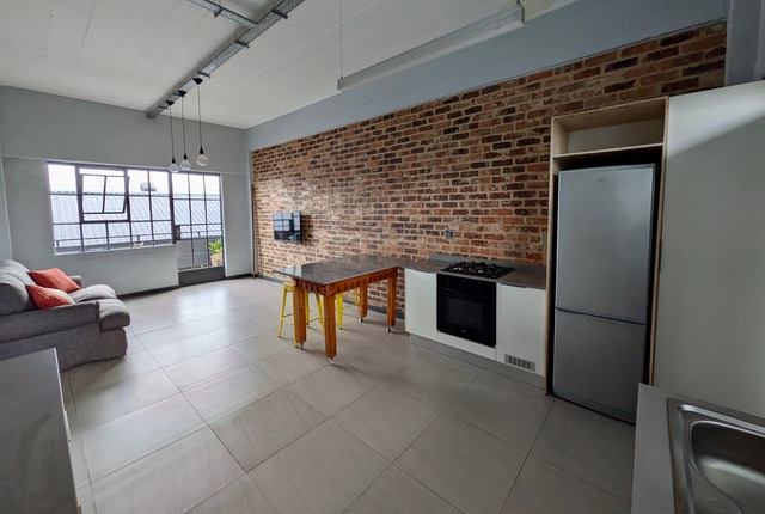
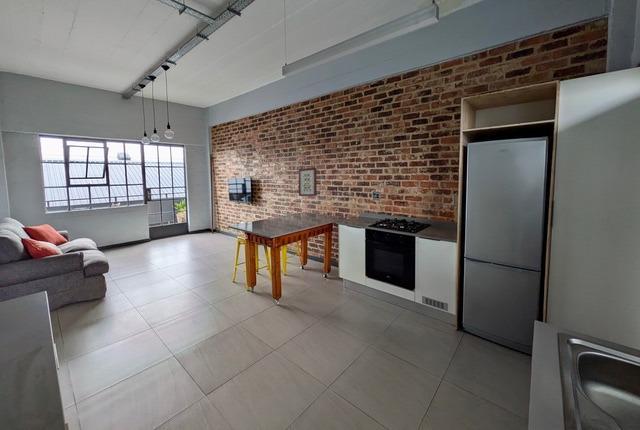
+ wall art (307, 182)
